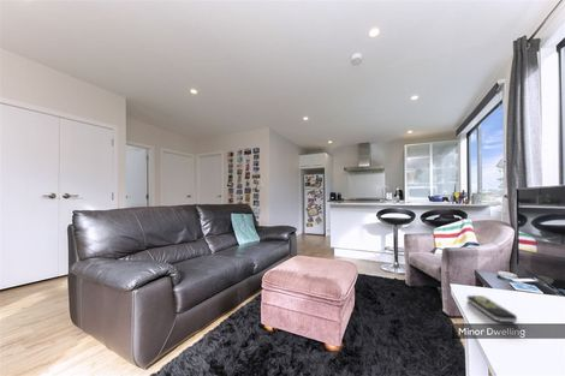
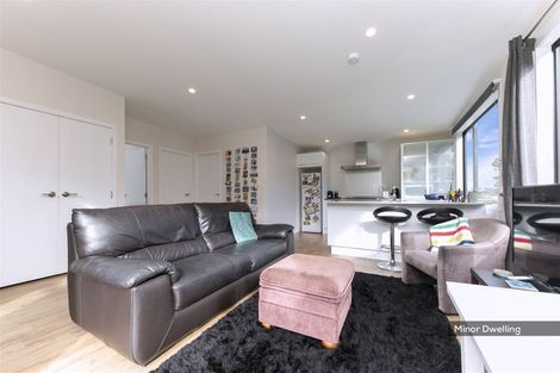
- remote control (489, 306)
